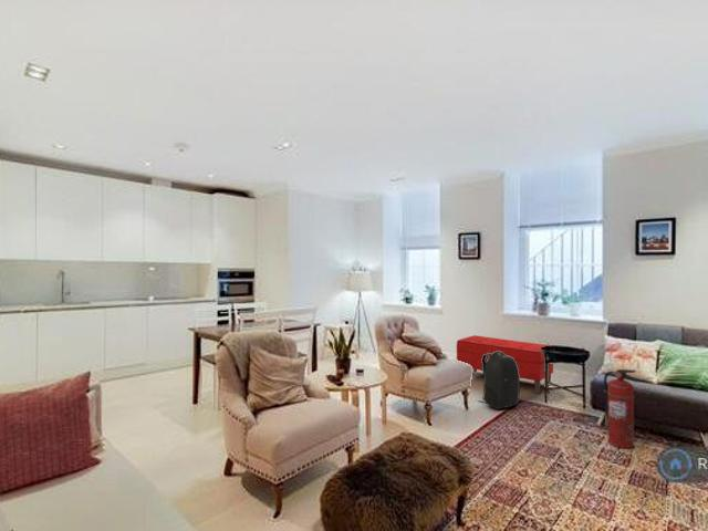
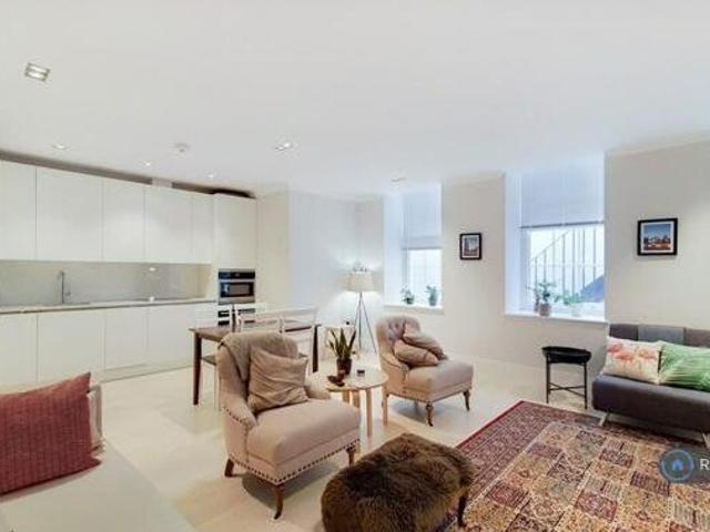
- backpack (498, 377)
- fire extinguisher (620, 405)
- bench (506, 354)
